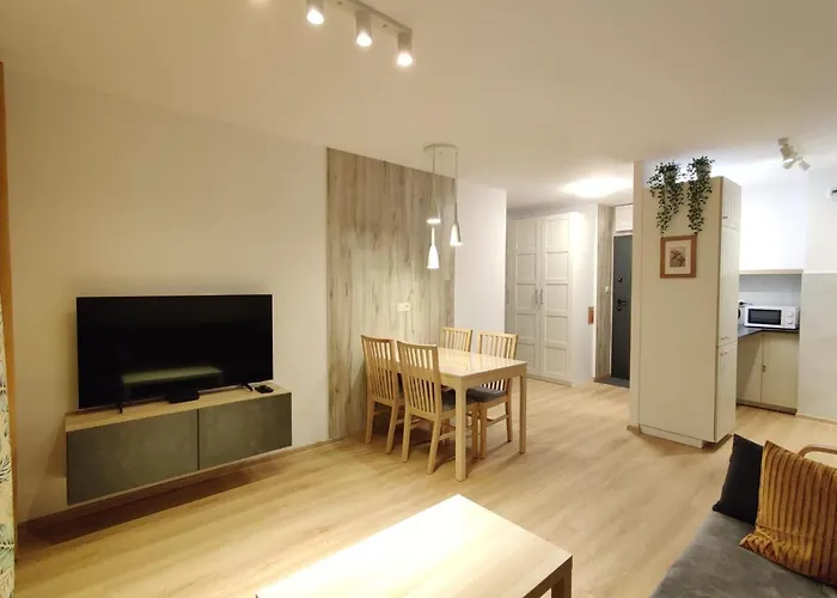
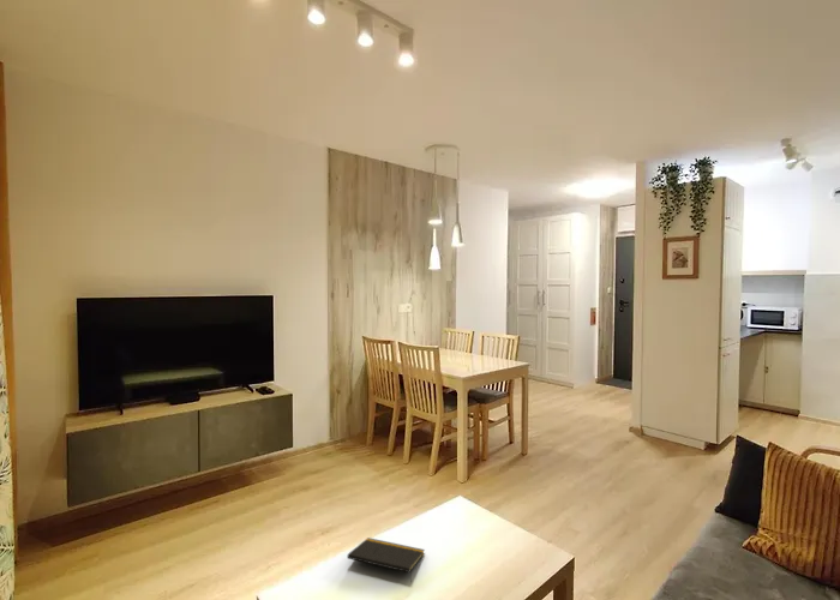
+ notepad (386, 553)
